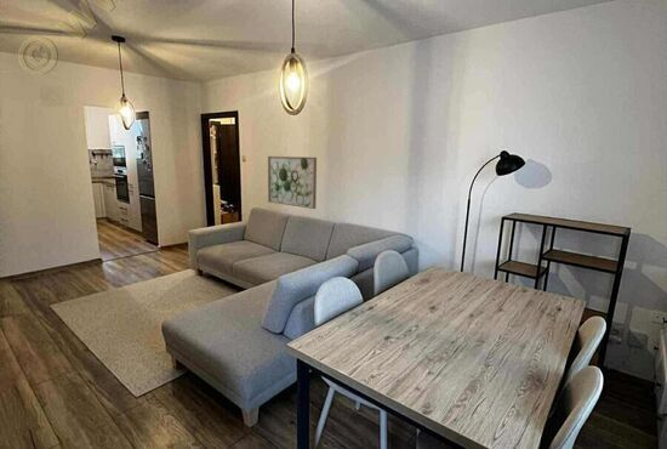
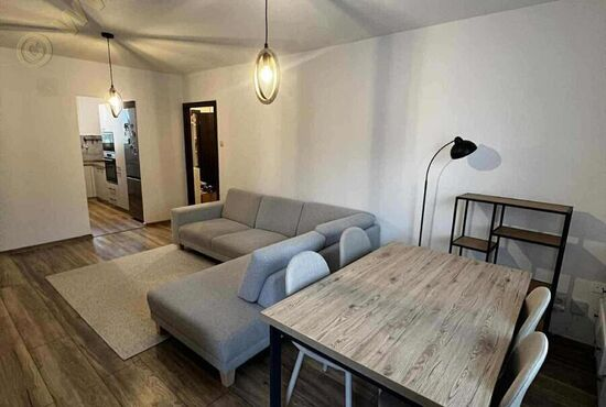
- wall art (290, 181)
